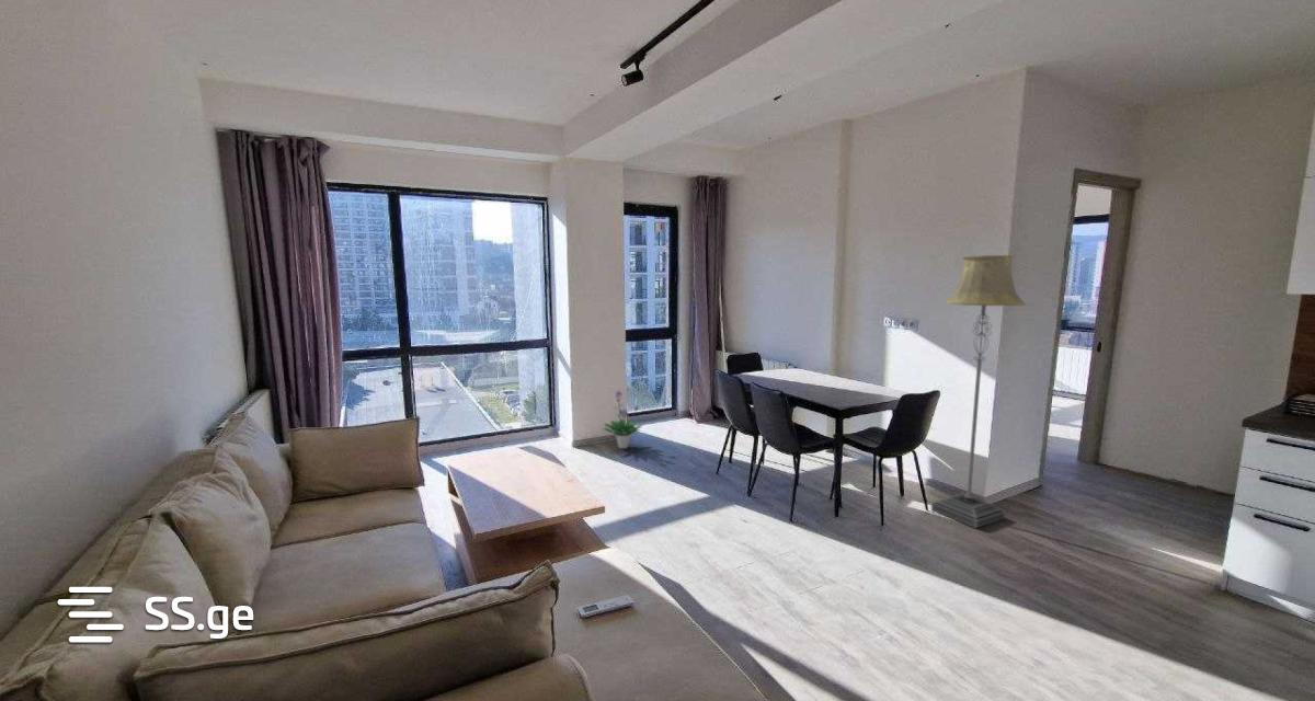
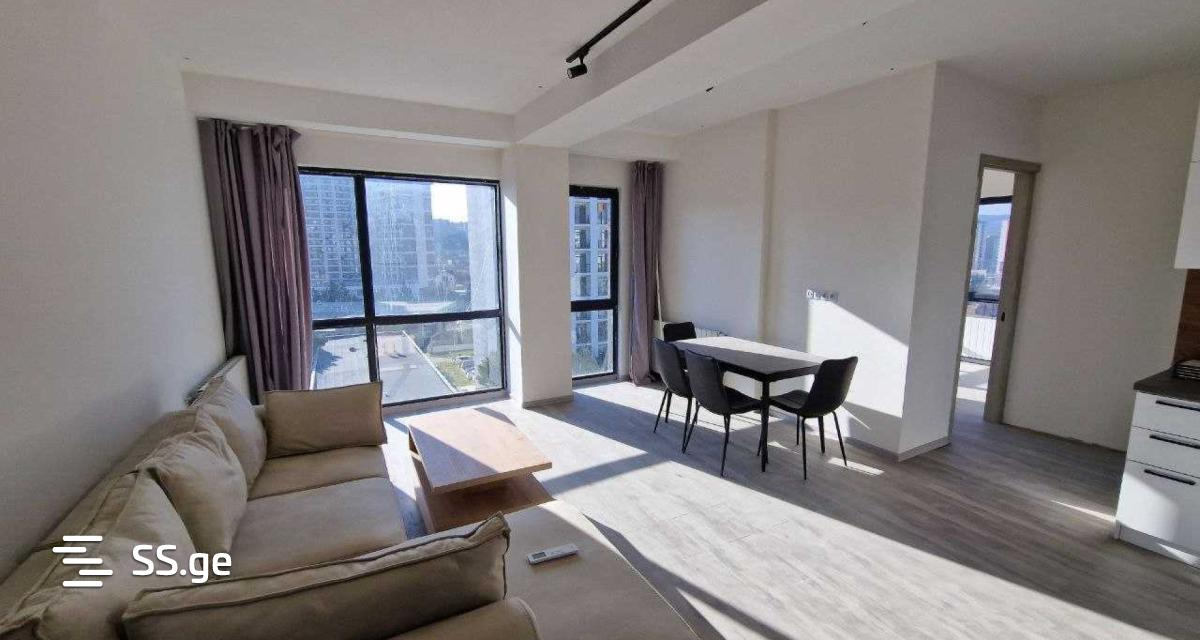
- floor lamp (976, 389)
- potted plant (621, 420)
